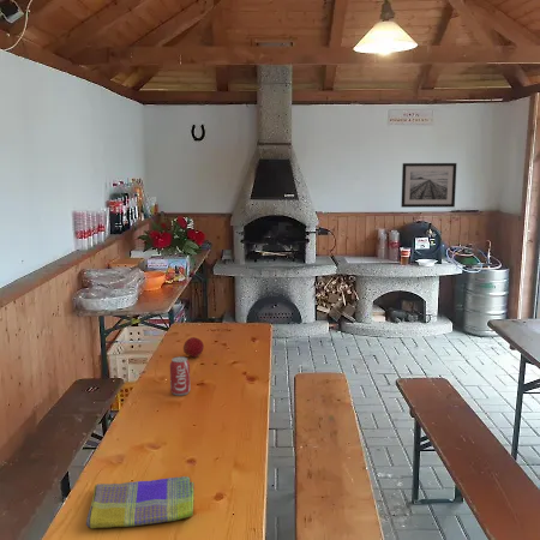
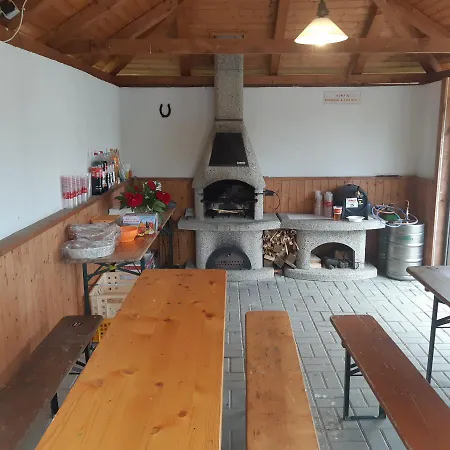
- beverage can (180, 376)
- apple (193, 347)
- wall art (428, 185)
- dish towel (142, 500)
